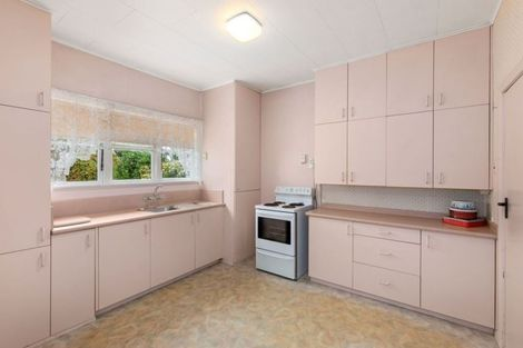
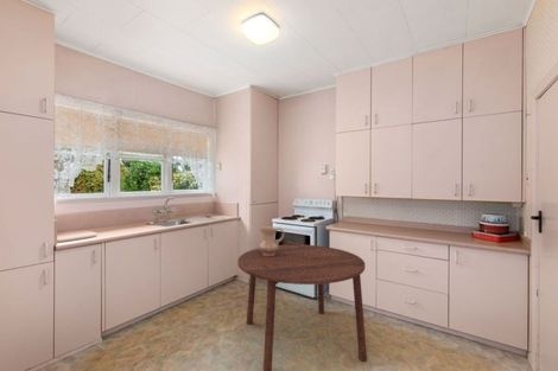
+ ceramic jug (271, 241)
+ dining table (299, 283)
